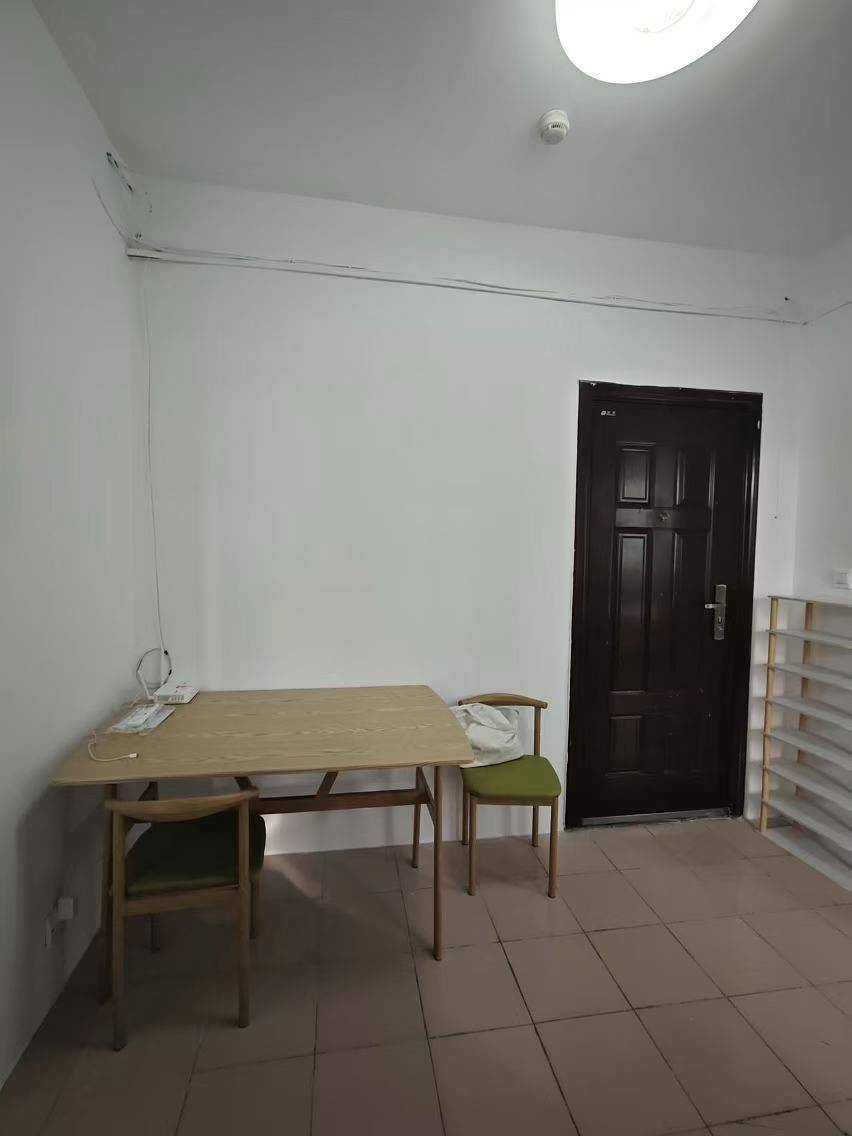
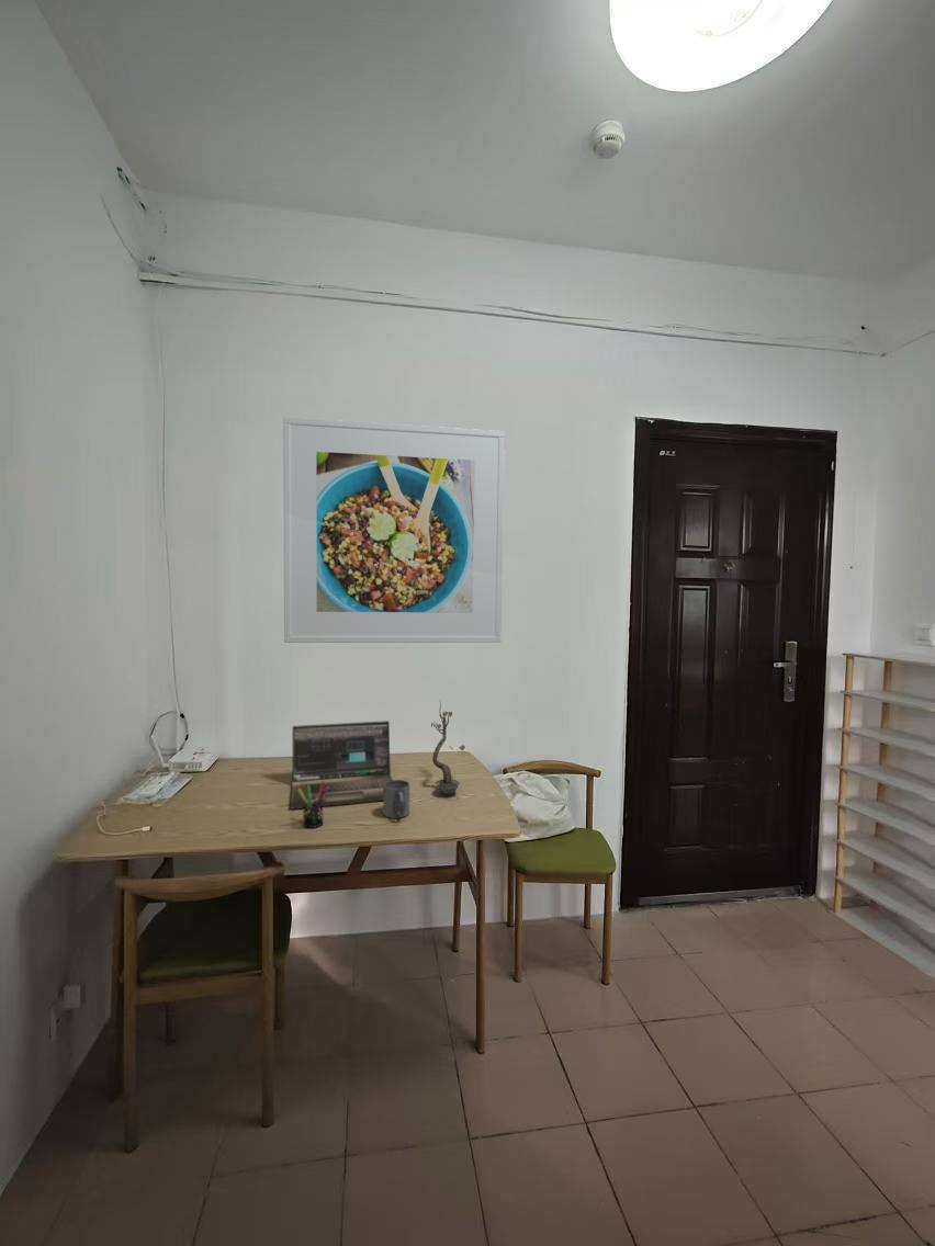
+ plant (444, 740)
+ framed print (396, 534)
+ laptop (343, 760)
+ pen holder (313, 803)
+ mug (397, 800)
